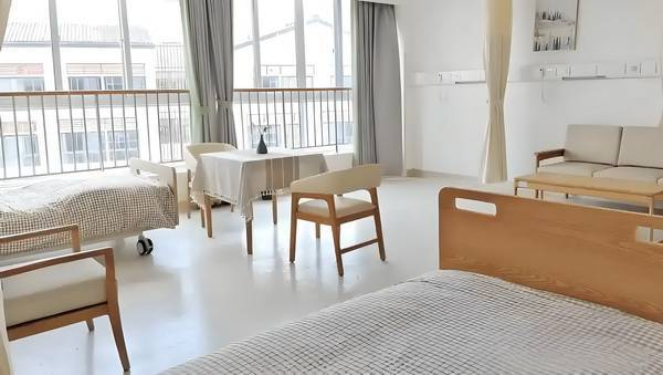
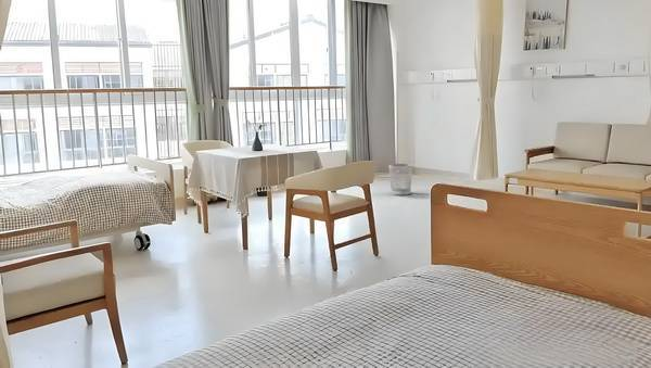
+ wastebasket (400, 178)
